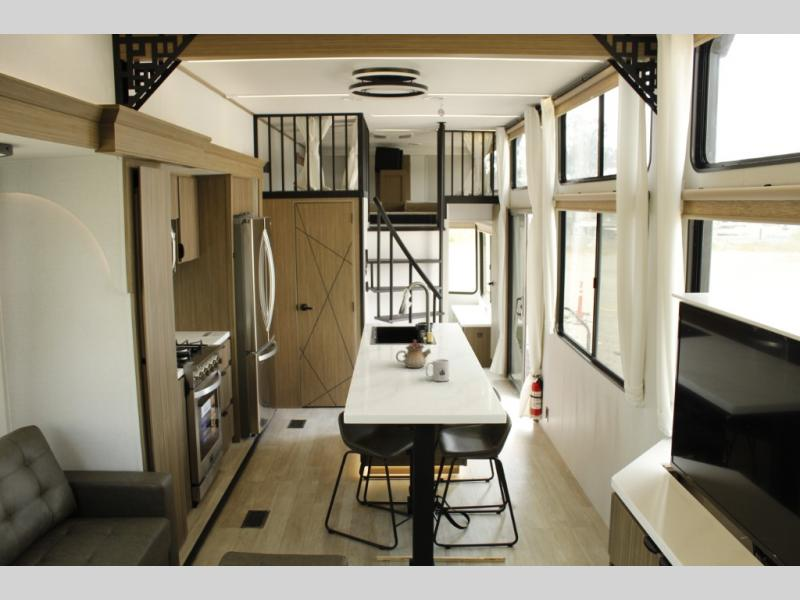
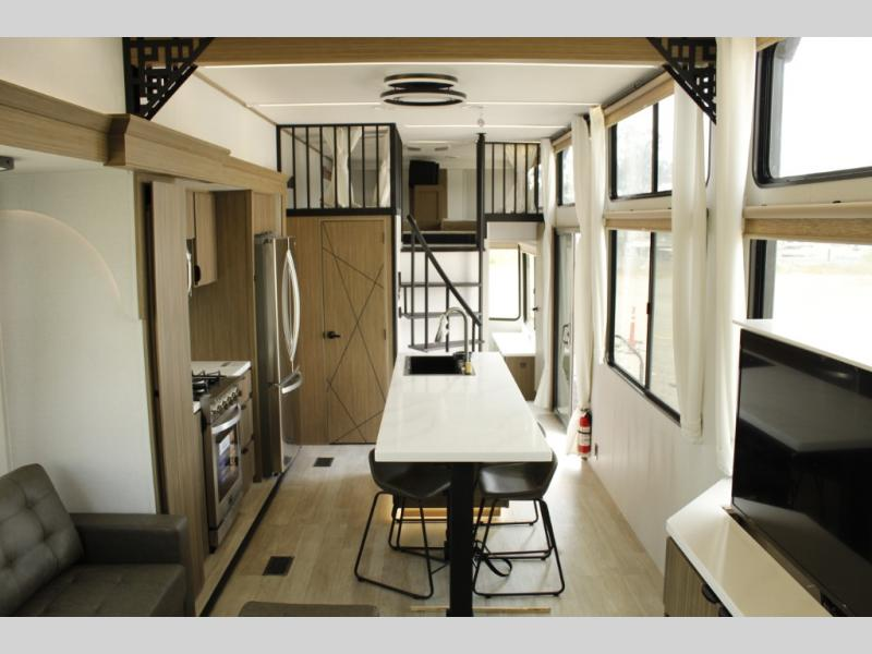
- teapot (413, 352)
- mug (437, 370)
